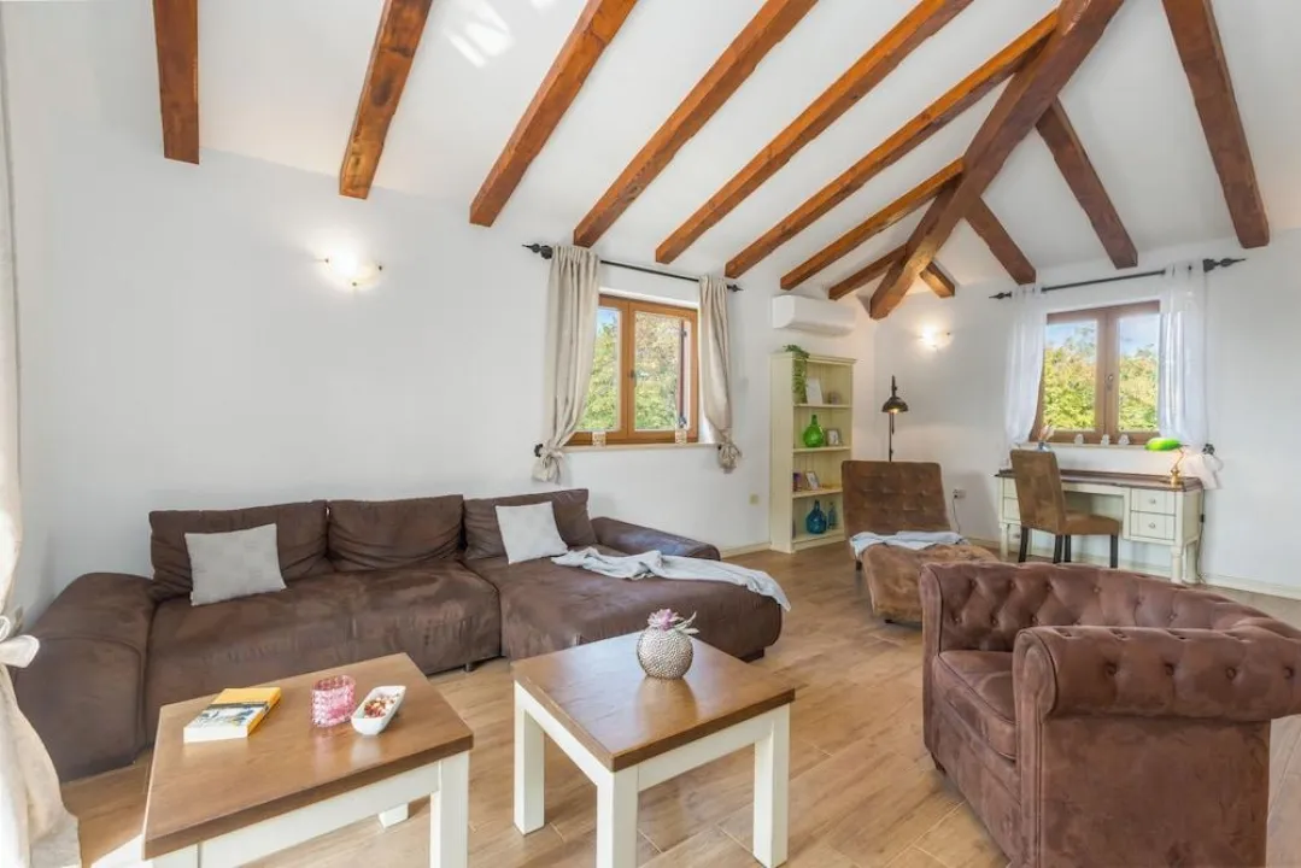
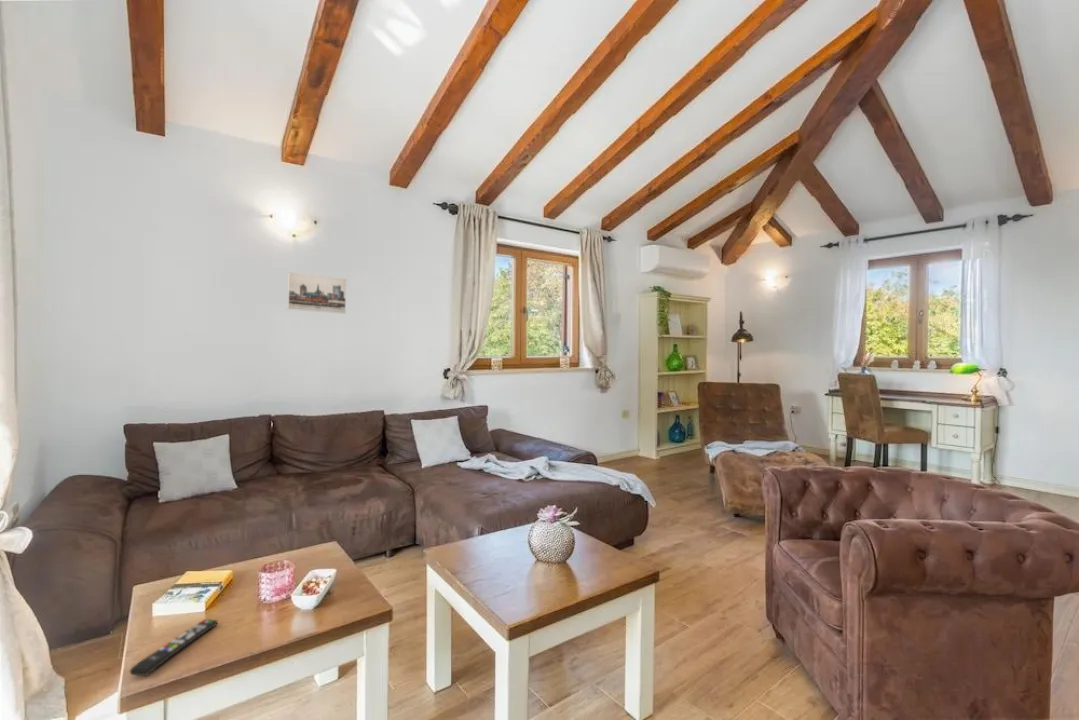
+ remote control (177, 644)
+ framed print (317, 293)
